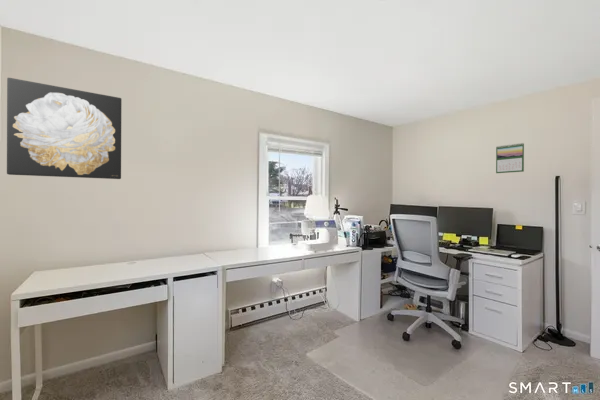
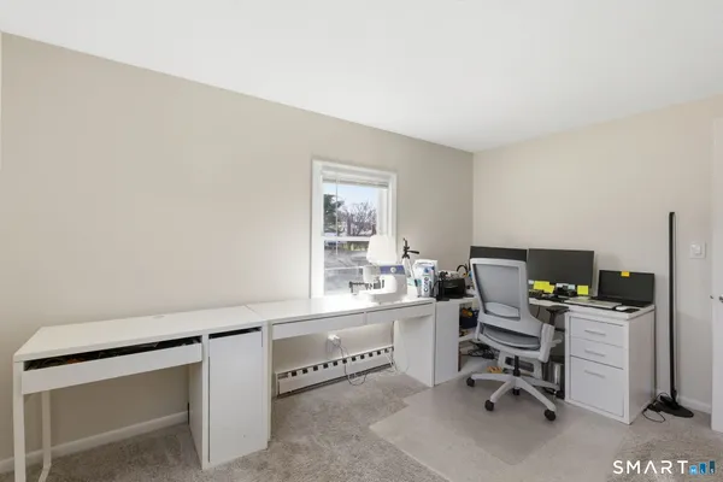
- wall art (69, 133)
- calendar (509, 158)
